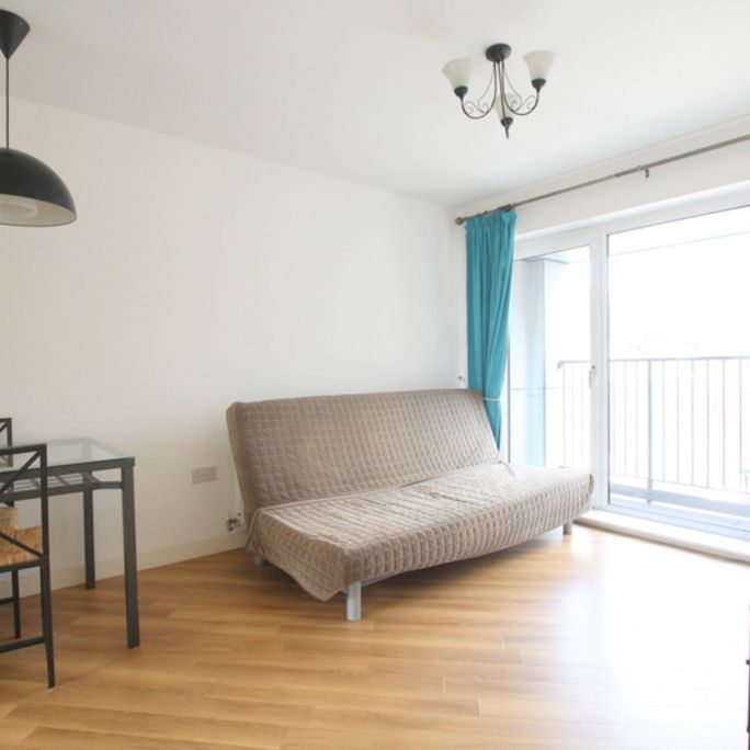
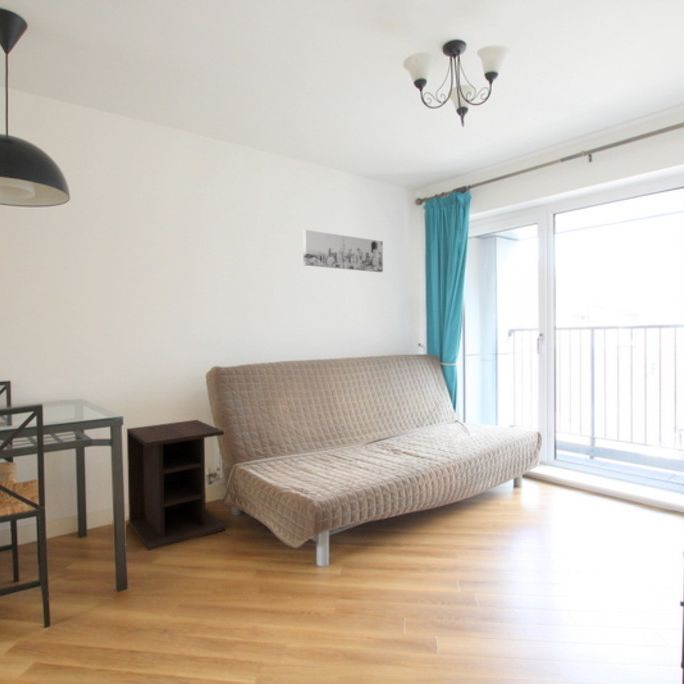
+ nightstand (175, 478)
+ wall art (345, 252)
